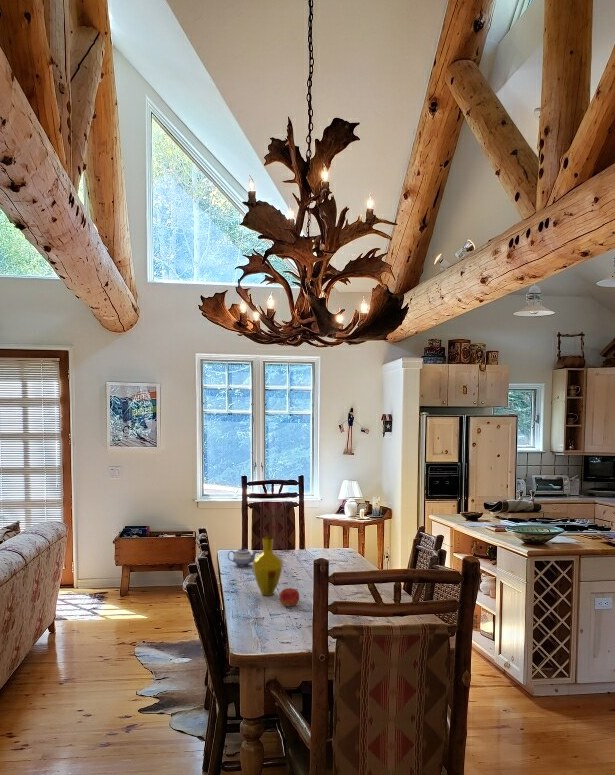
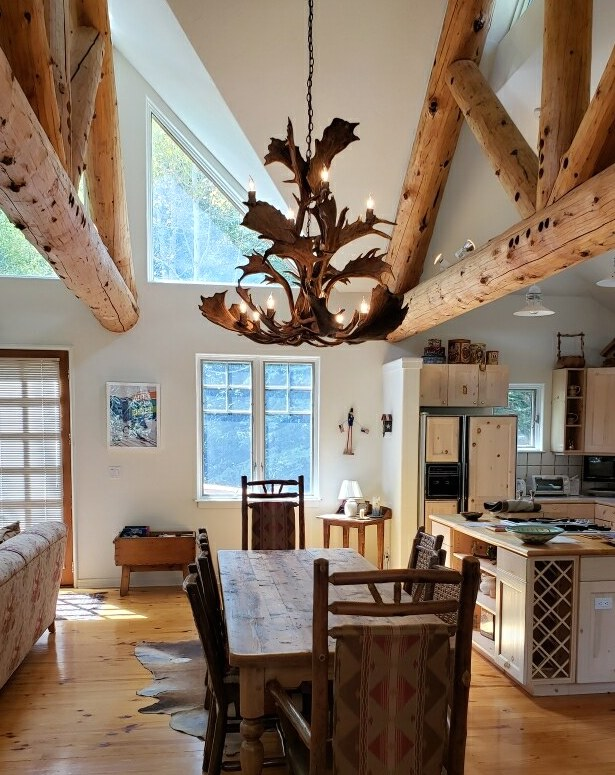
- fruit (289, 596)
- vase (267, 565)
- teapot (242, 555)
